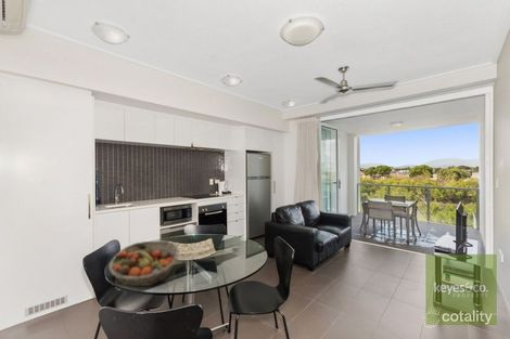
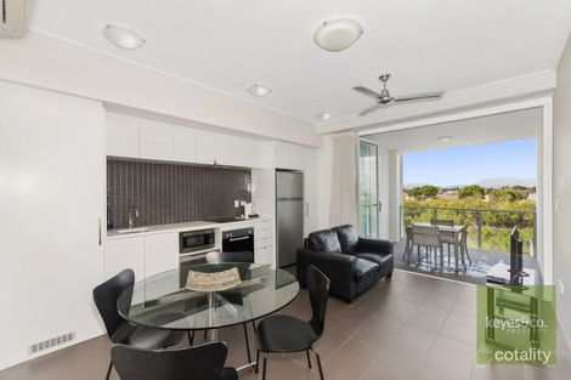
- fruit basket (145, 262)
